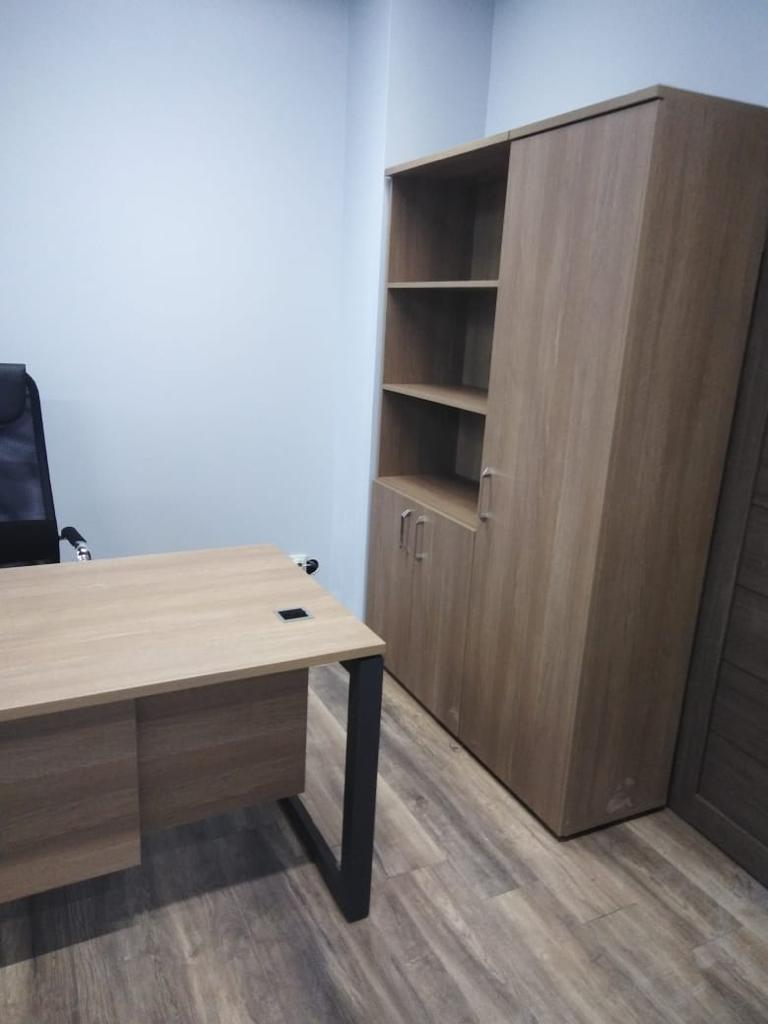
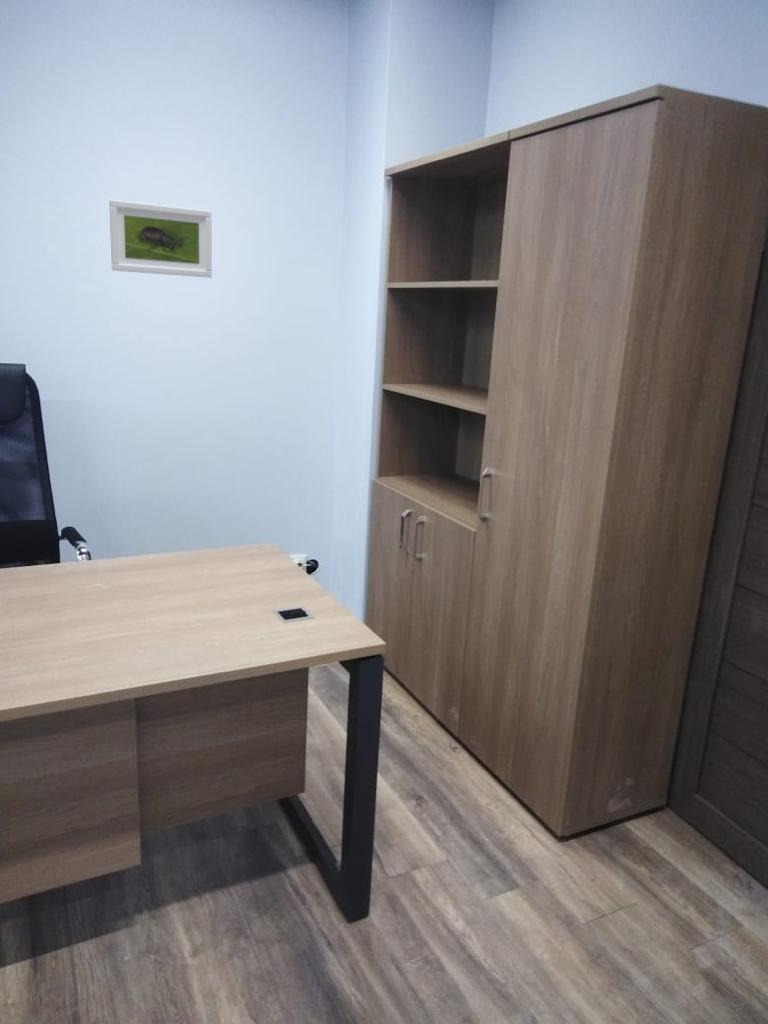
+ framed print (162, 240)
